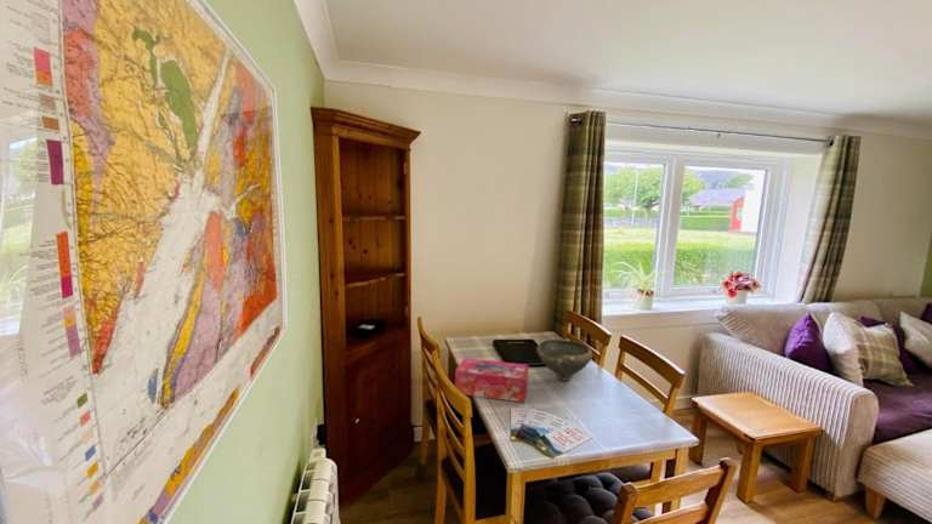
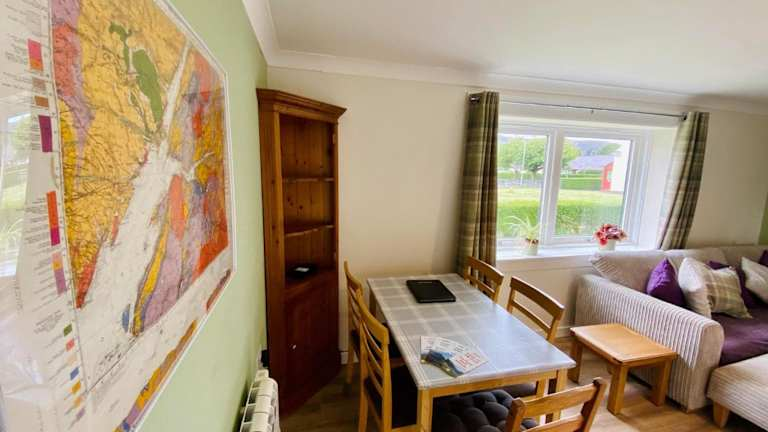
- tissue box (491, 378)
- bowl (563, 361)
